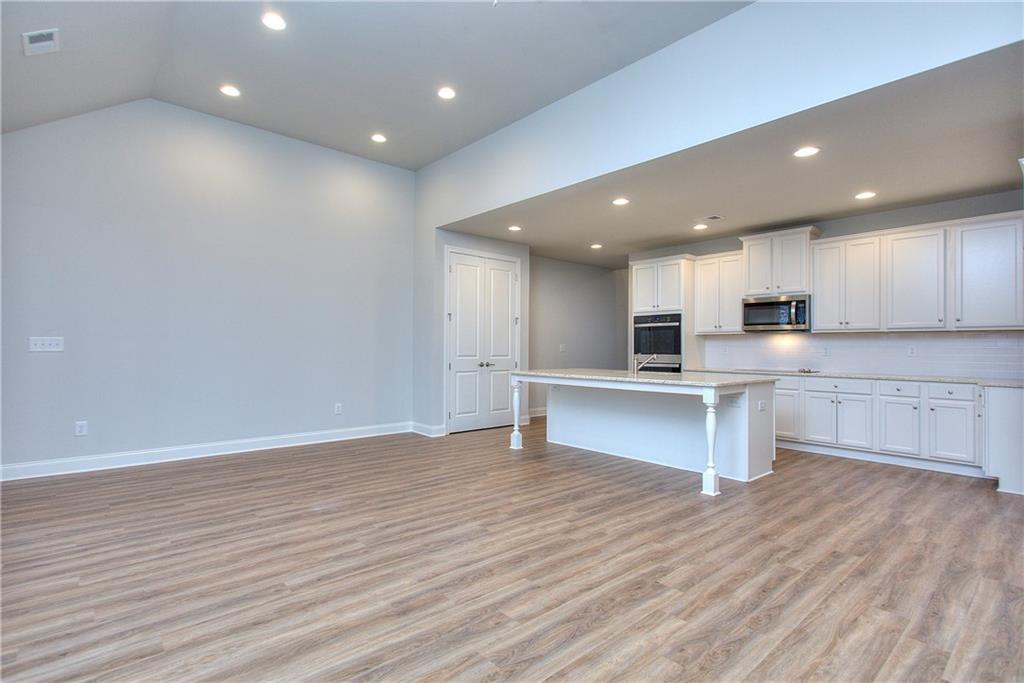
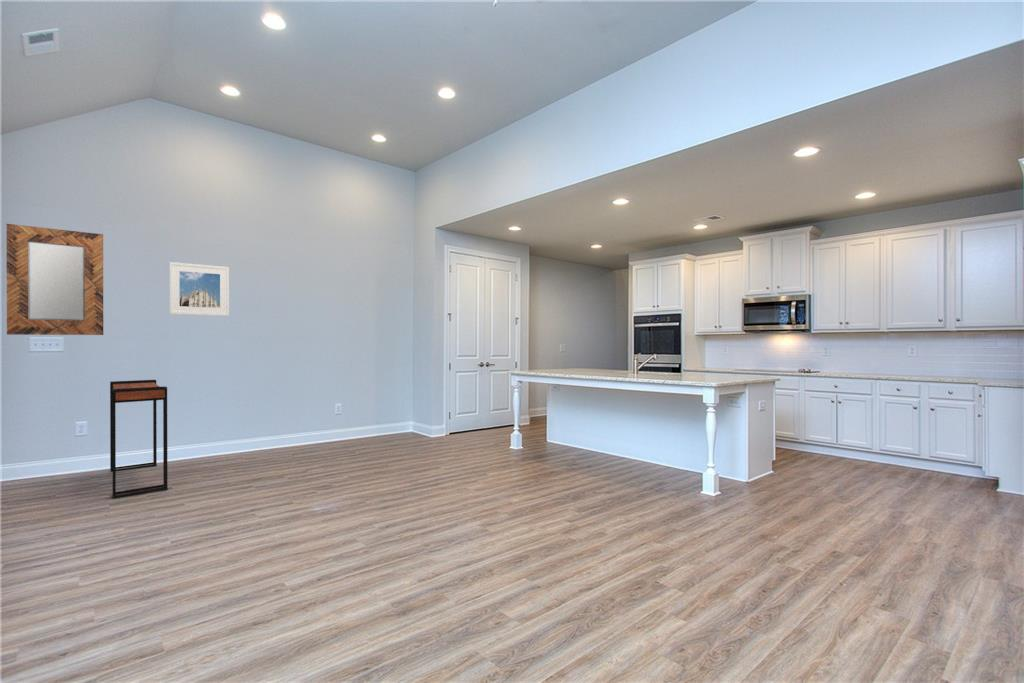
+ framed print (200, 289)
+ home mirror (57, 282)
+ console table (153, 431)
